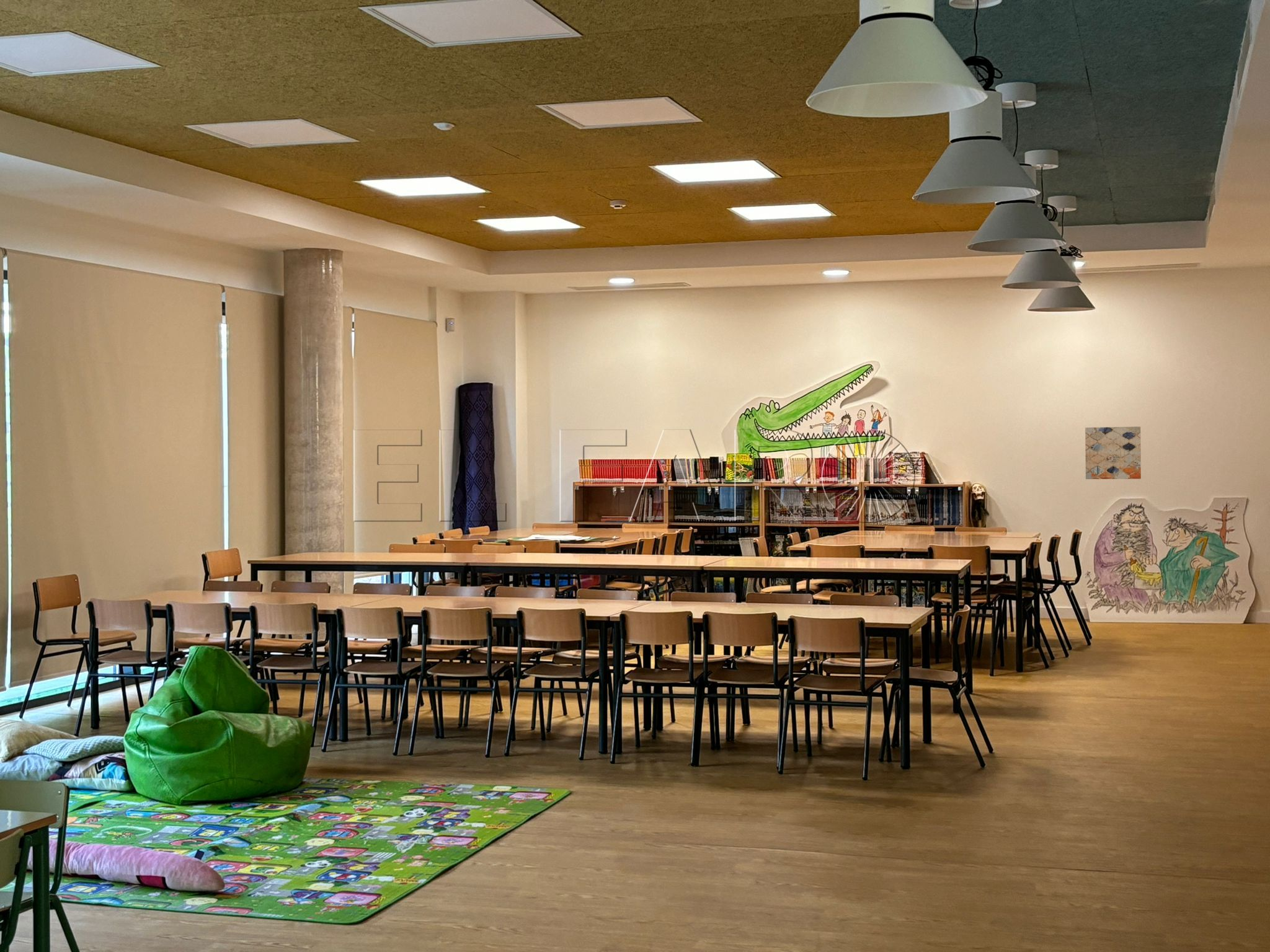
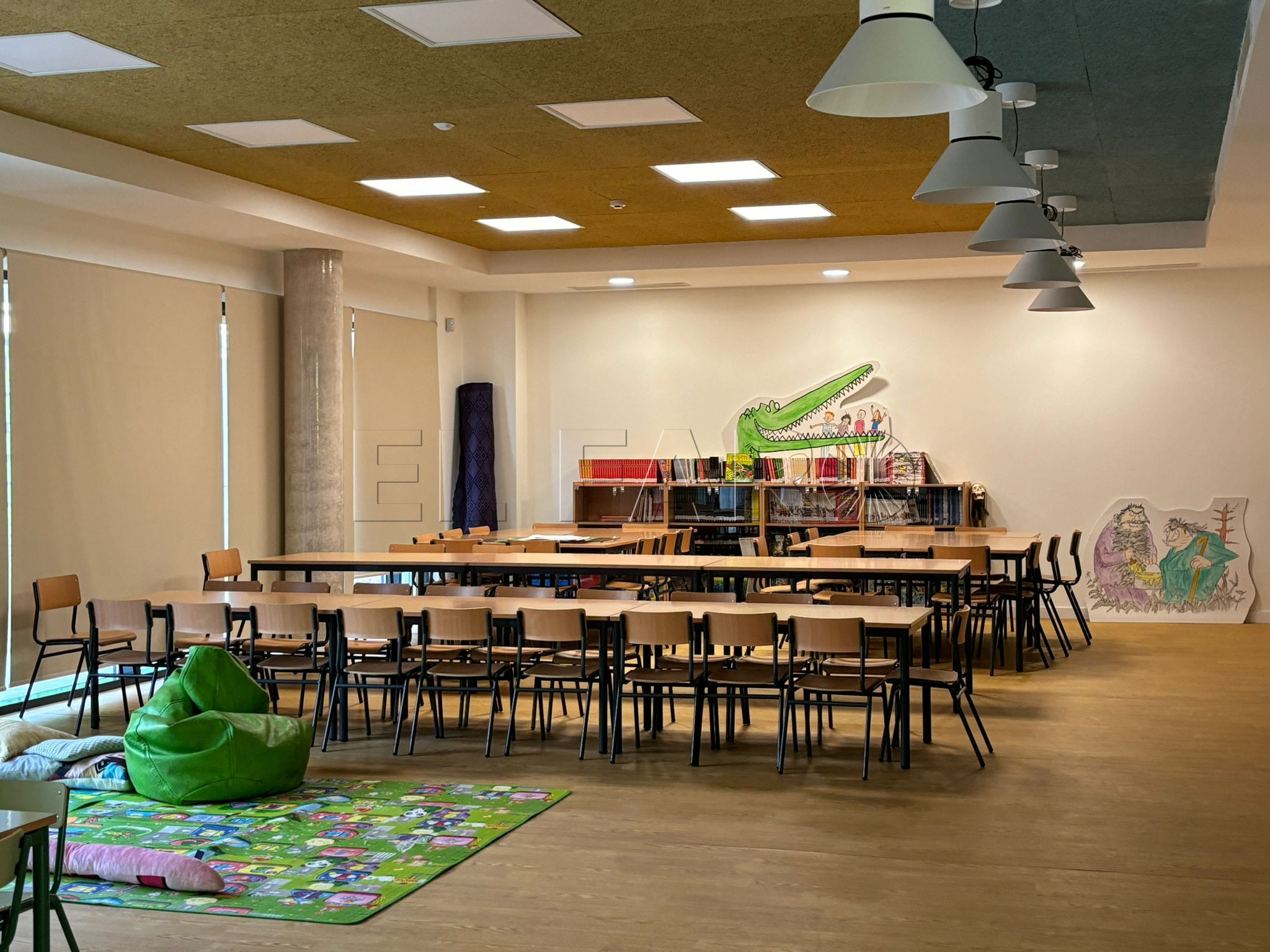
- wall art (1112, 453)
